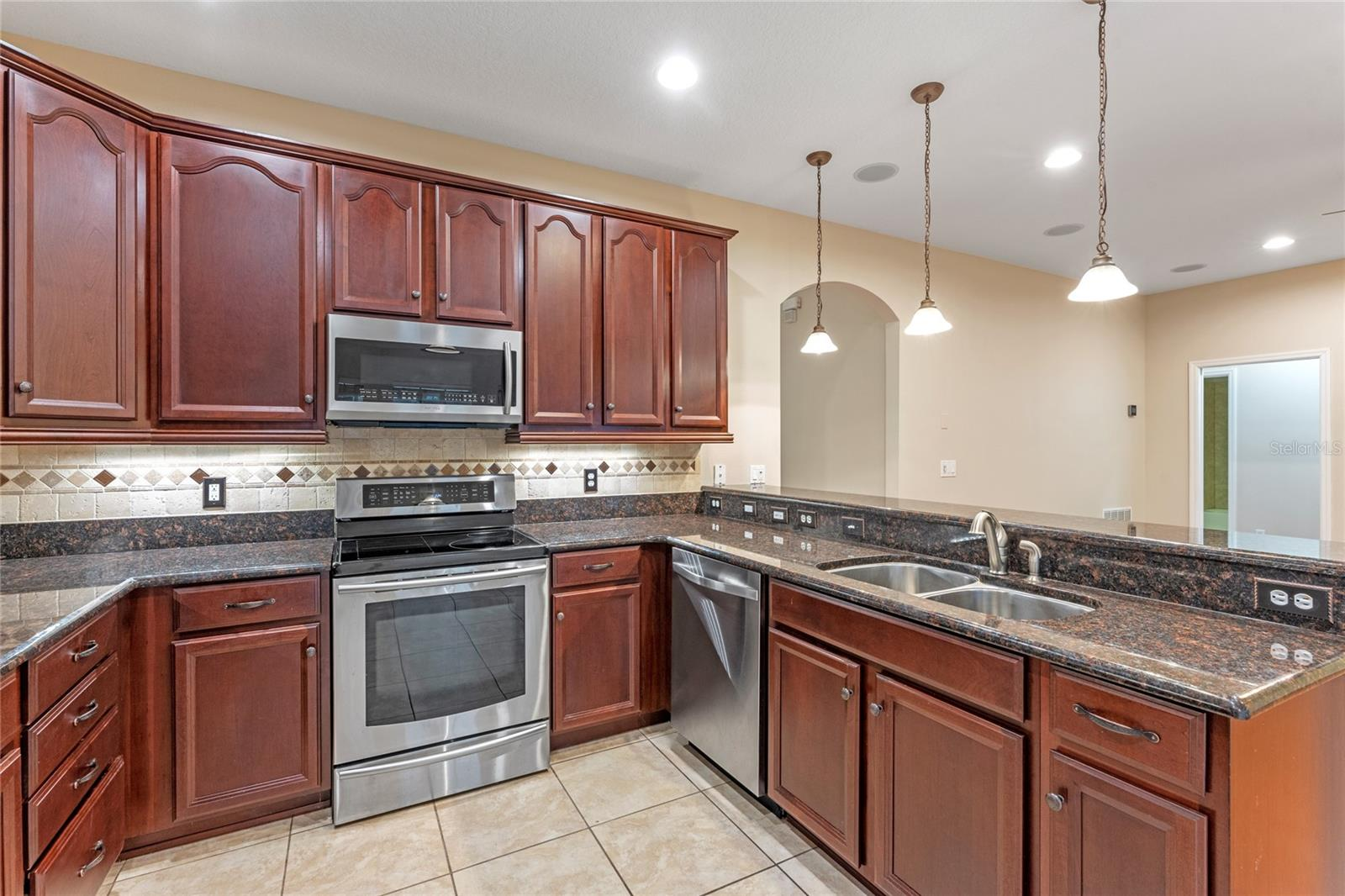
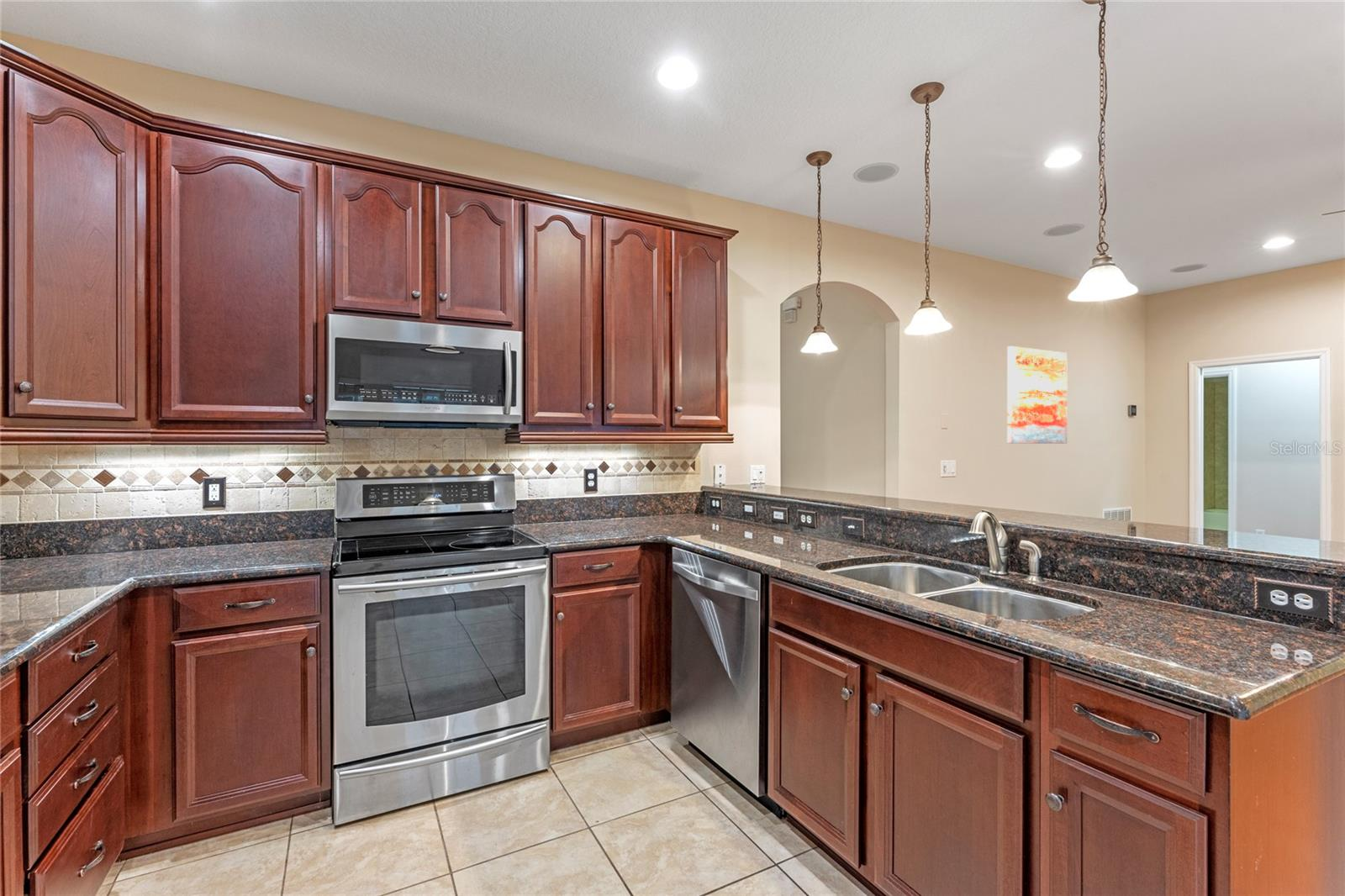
+ wall art (1037, 396)
